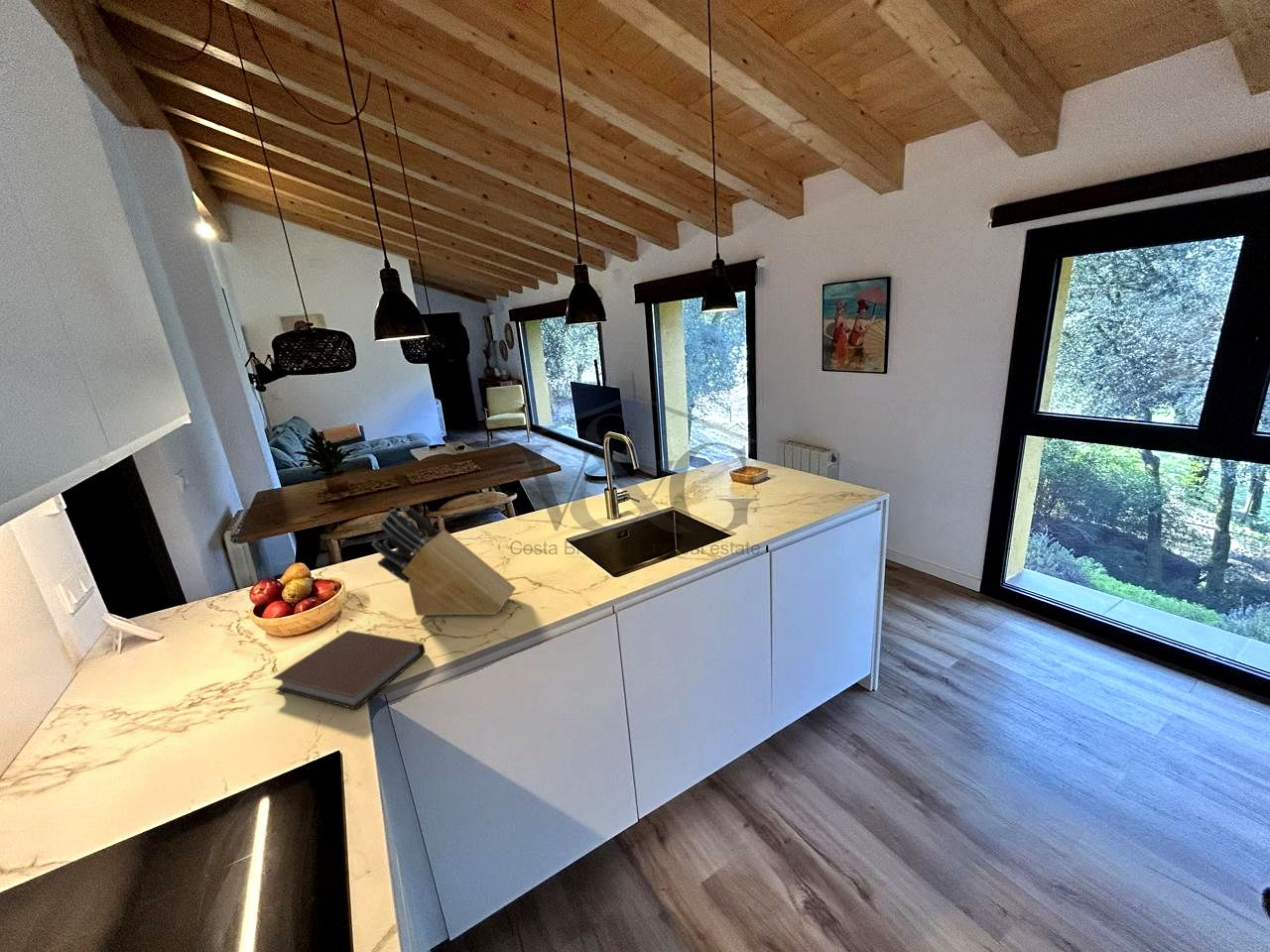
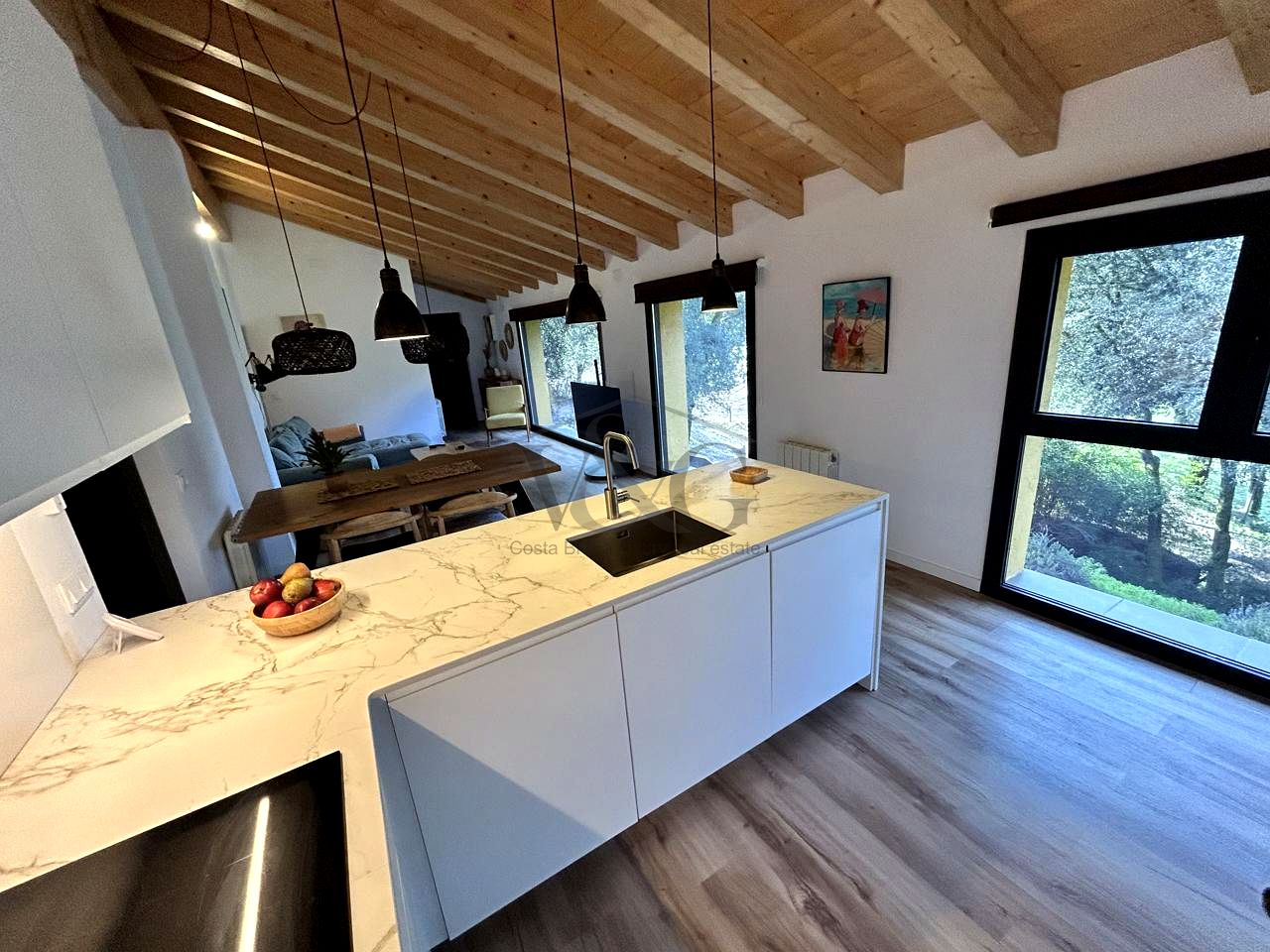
- notebook (351, 664)
- knife block (443, 557)
